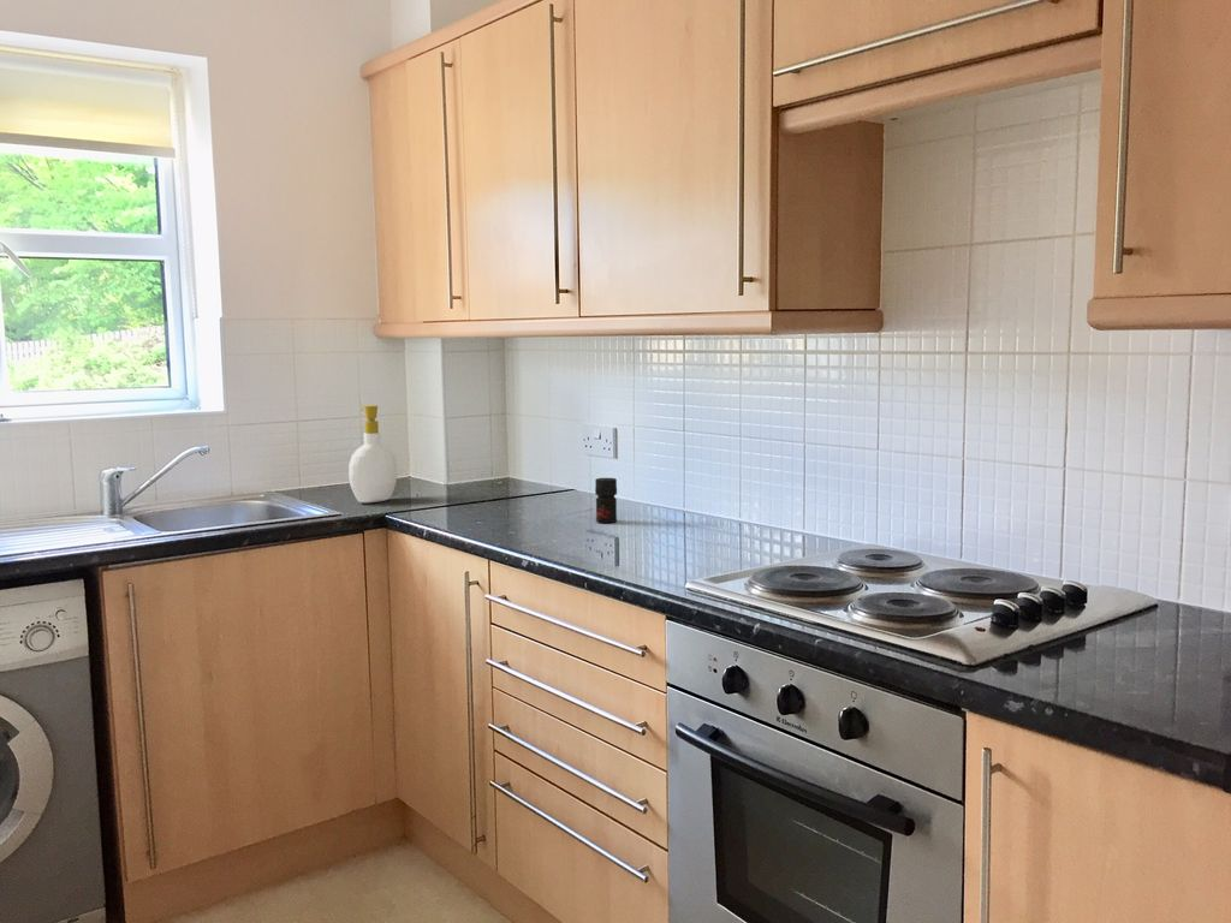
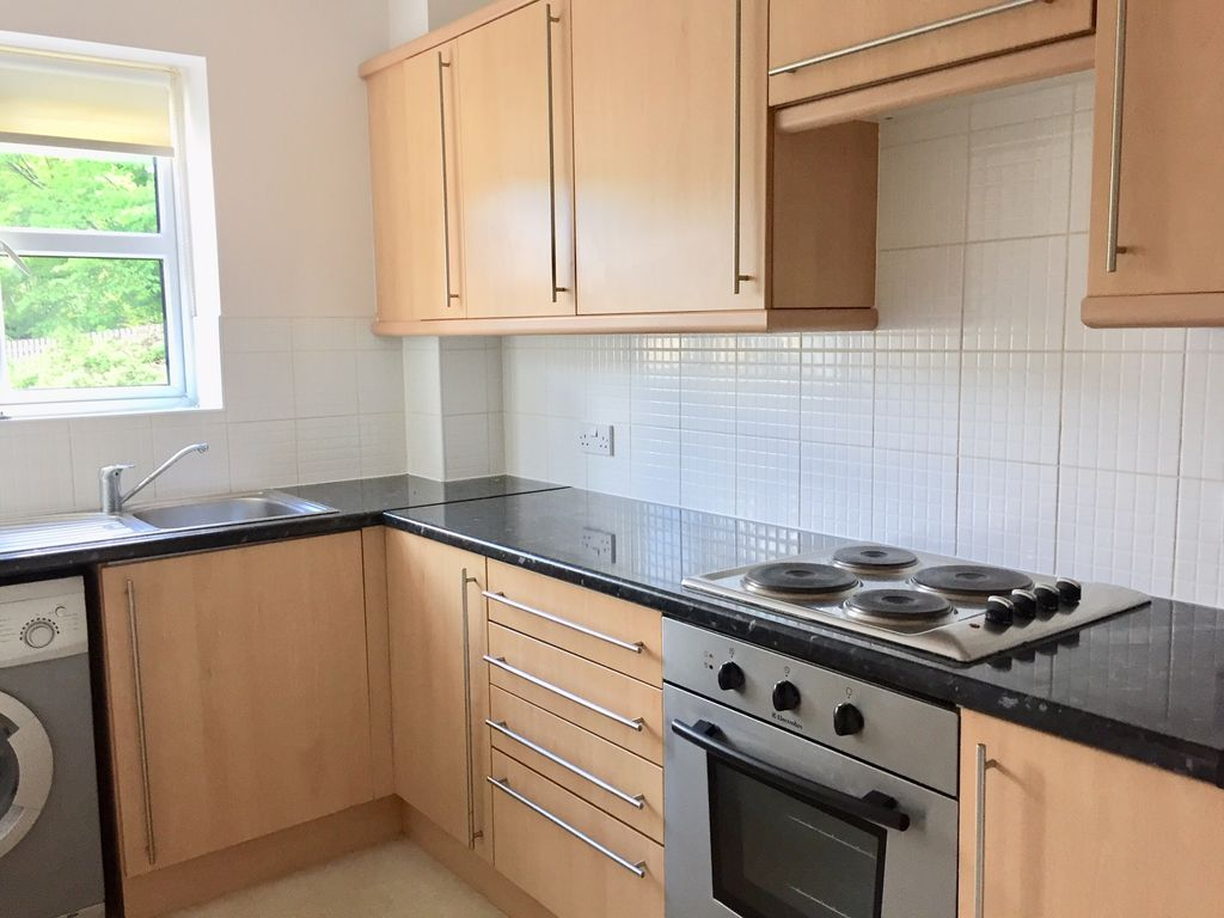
- jar (606, 500)
- soap bottle (371, 453)
